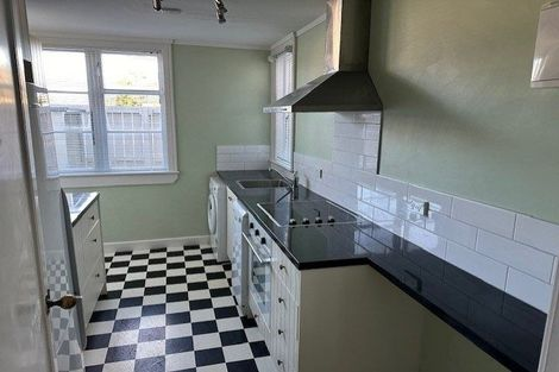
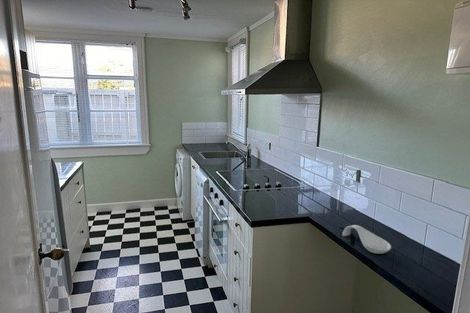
+ spoon rest (365, 238)
